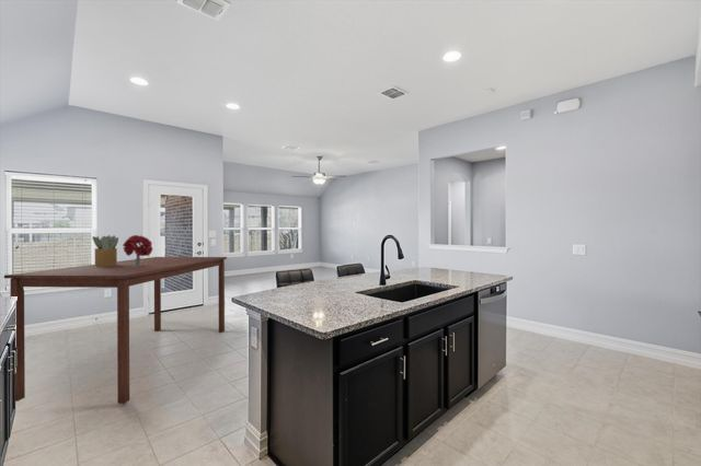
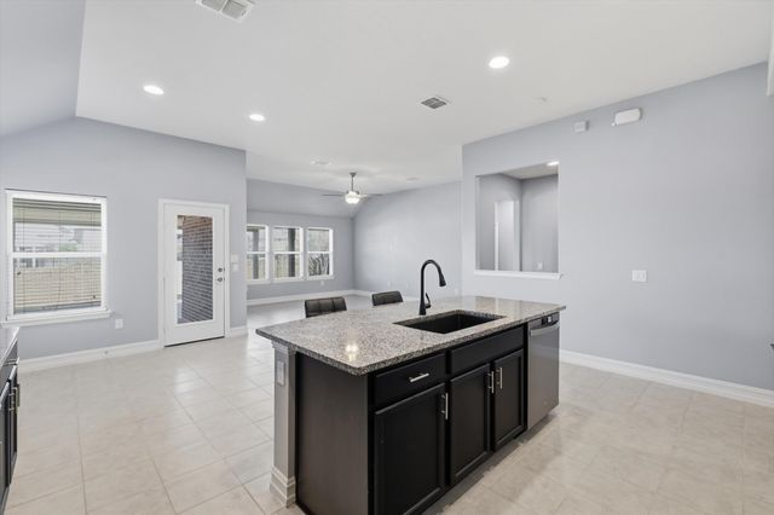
- potted plant (104, 249)
- bouquet (138, 249)
- dining table (154, 311)
